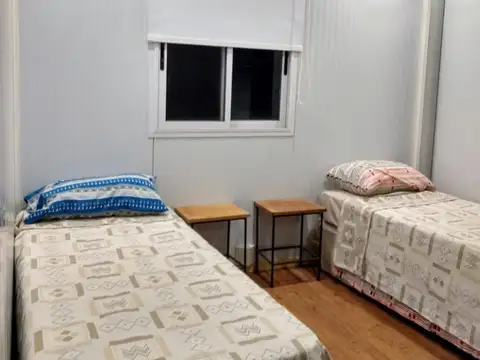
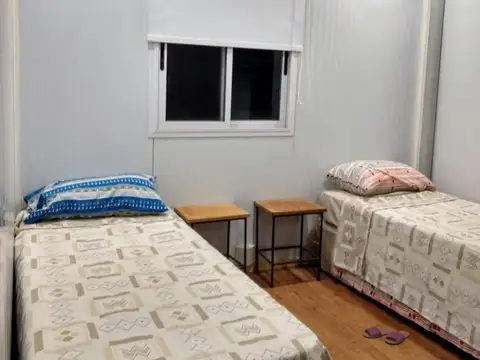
+ slippers (388, 332)
